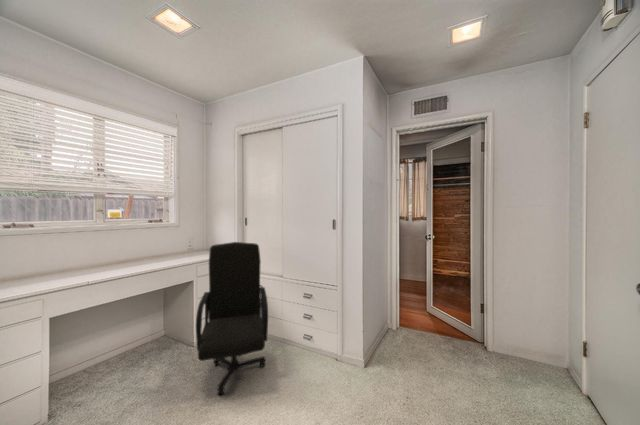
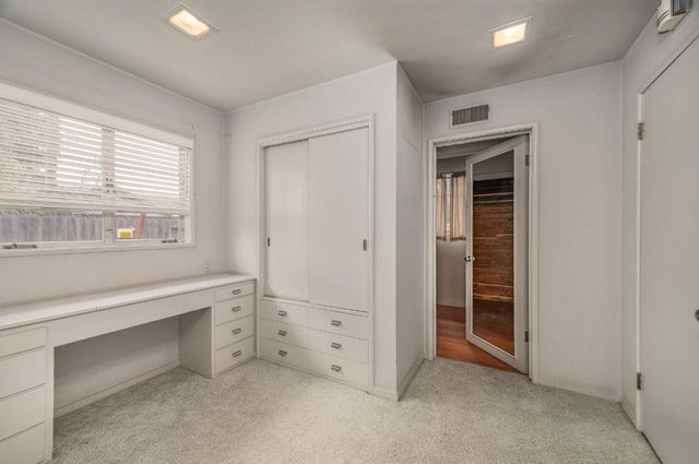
- chair (234, 309)
